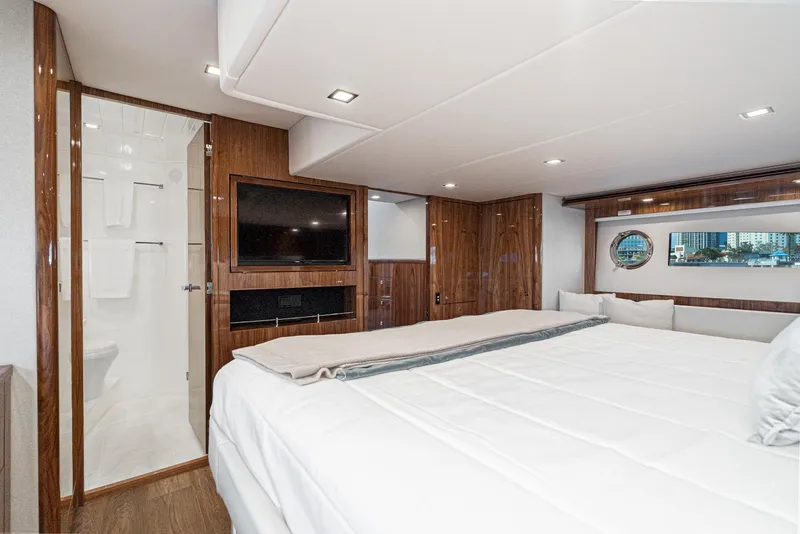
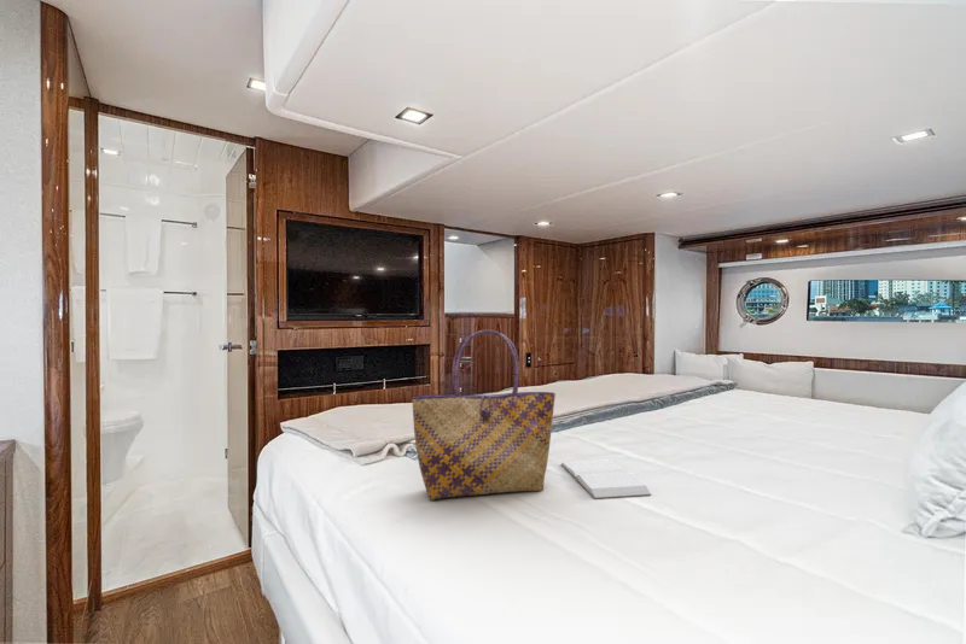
+ tote bag (485, 409)
+ book (601, 474)
